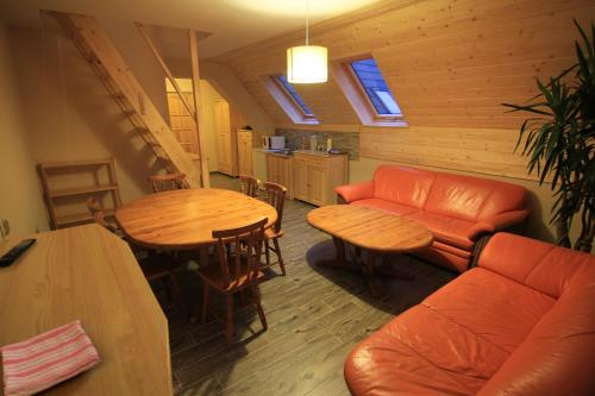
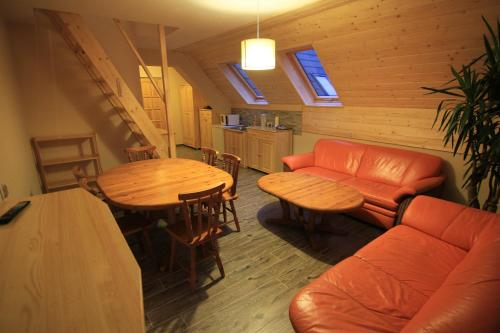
- dish towel (49, 353)
